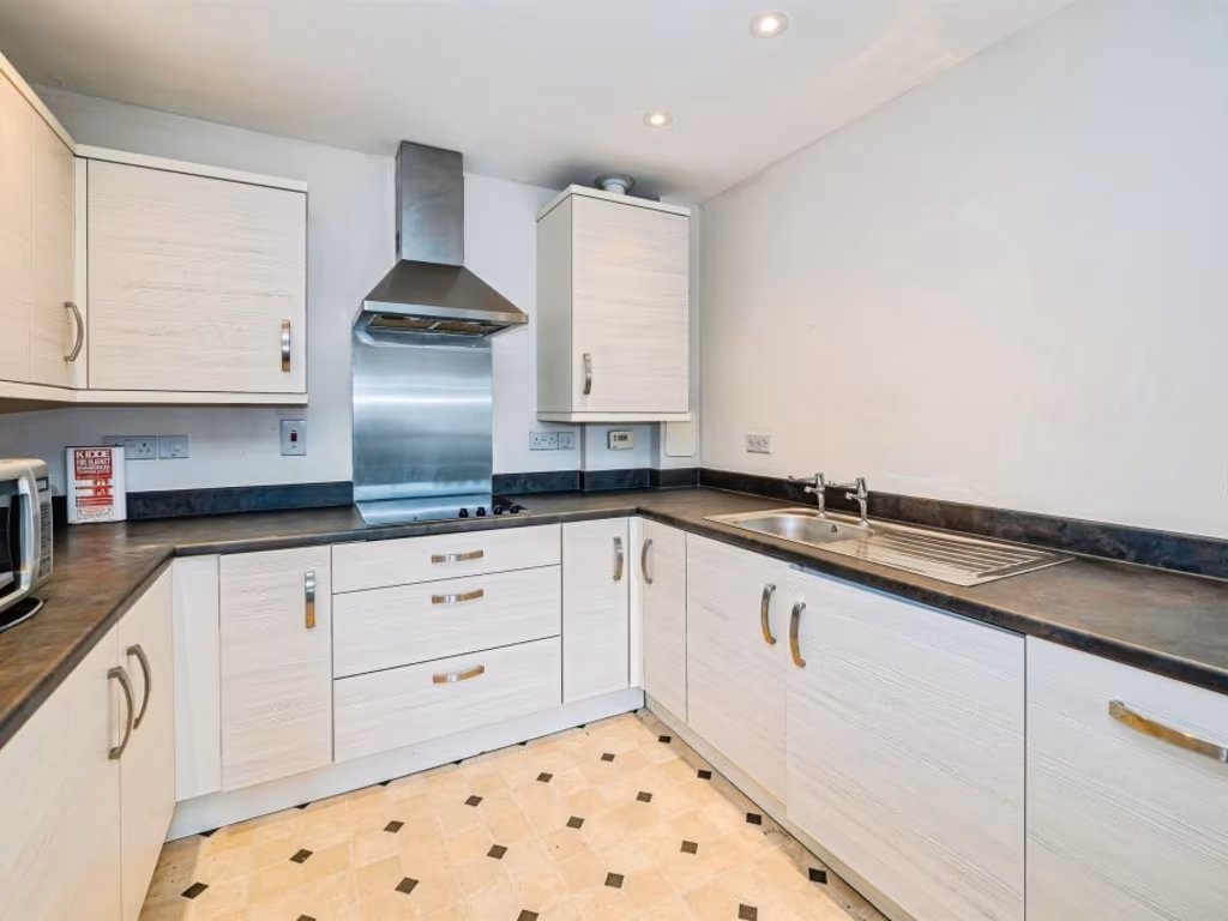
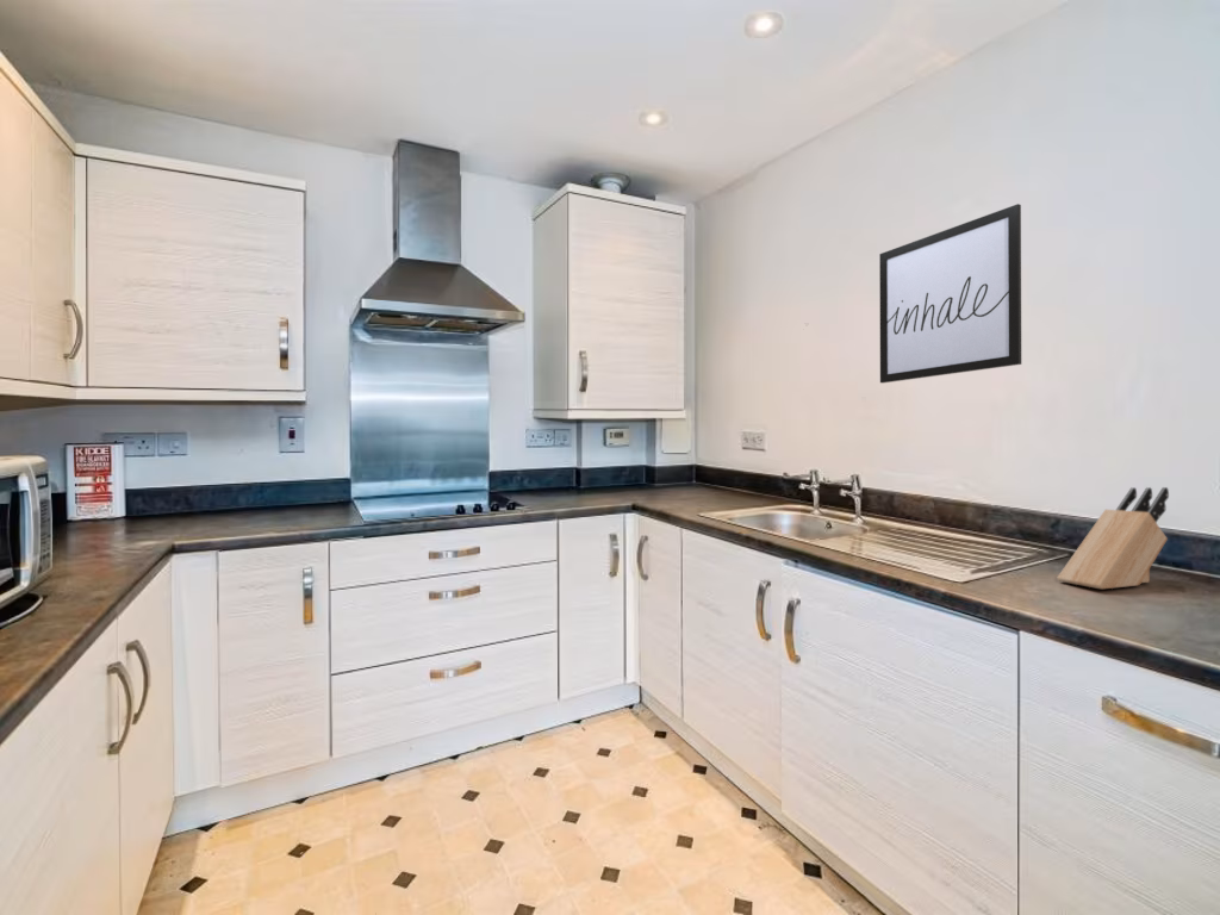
+ knife block (1118, 534)
+ wall art (942, 303)
